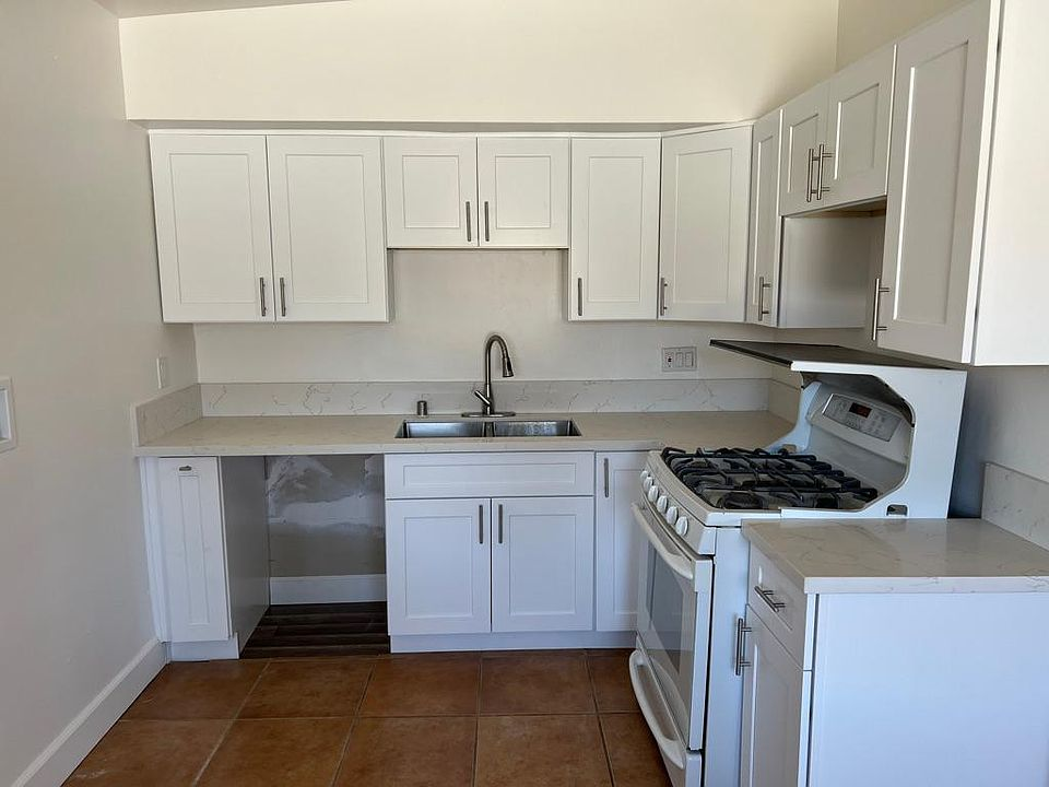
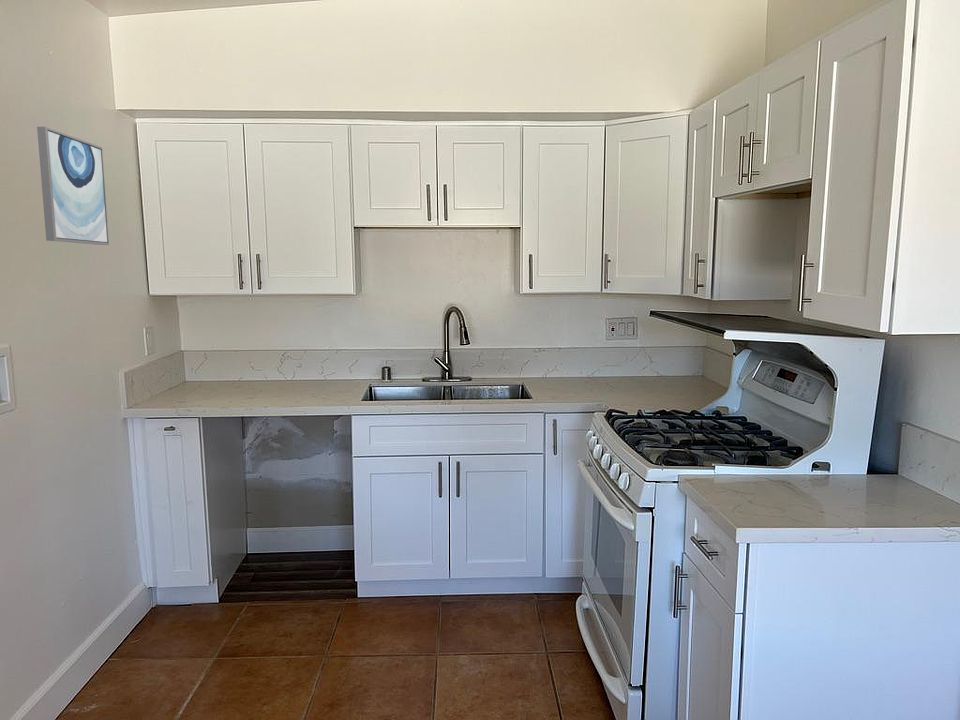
+ wall art (76, 190)
